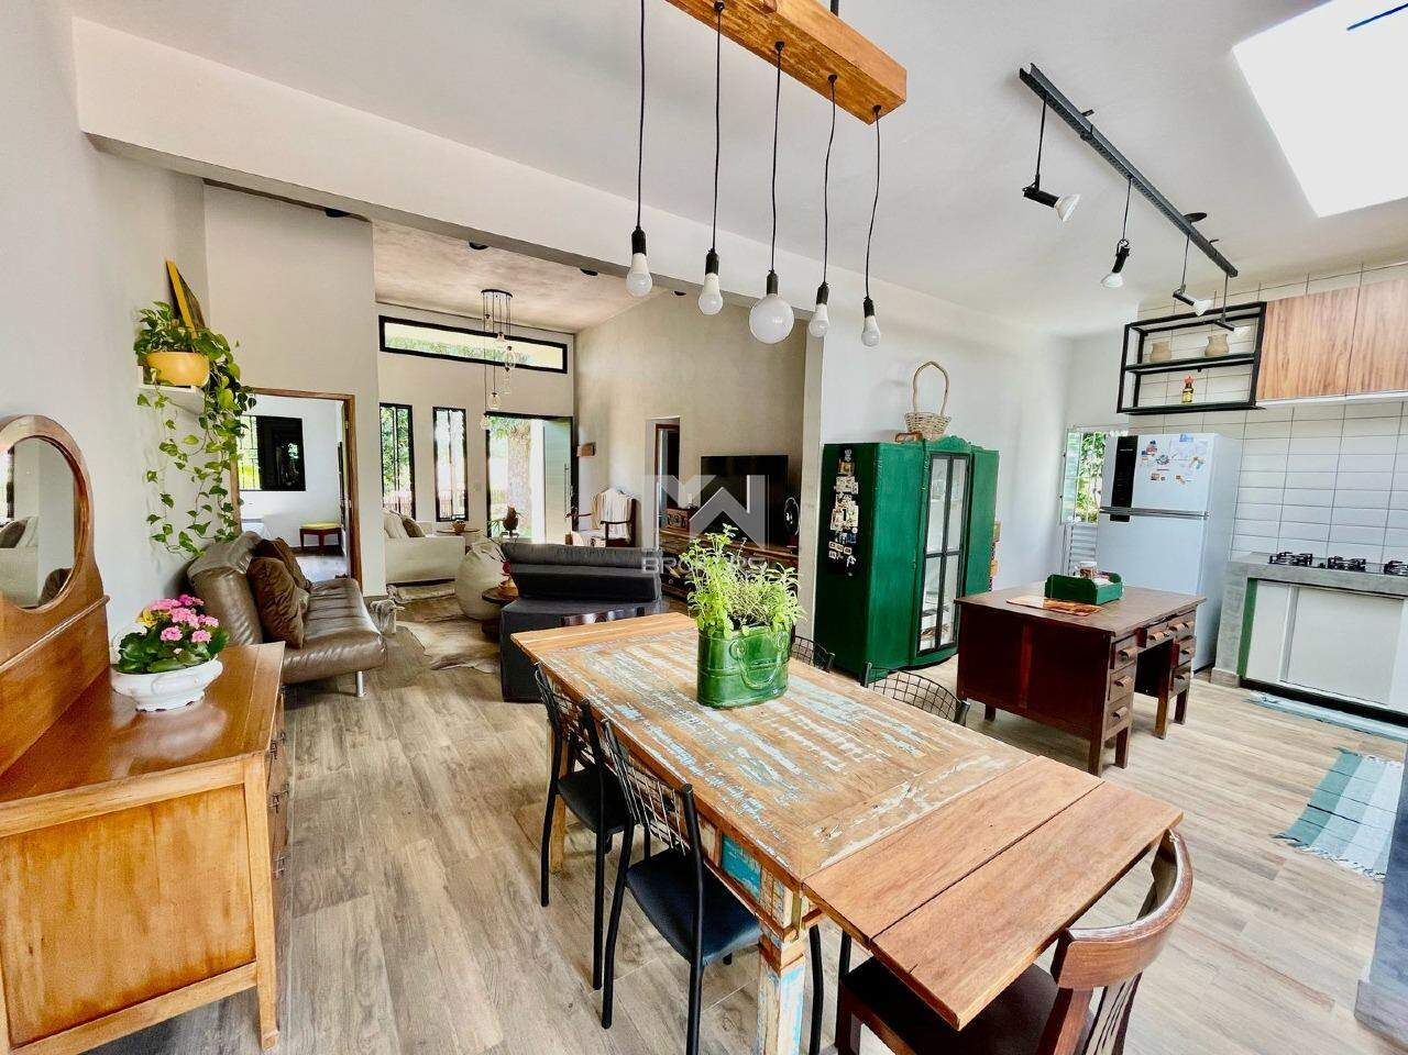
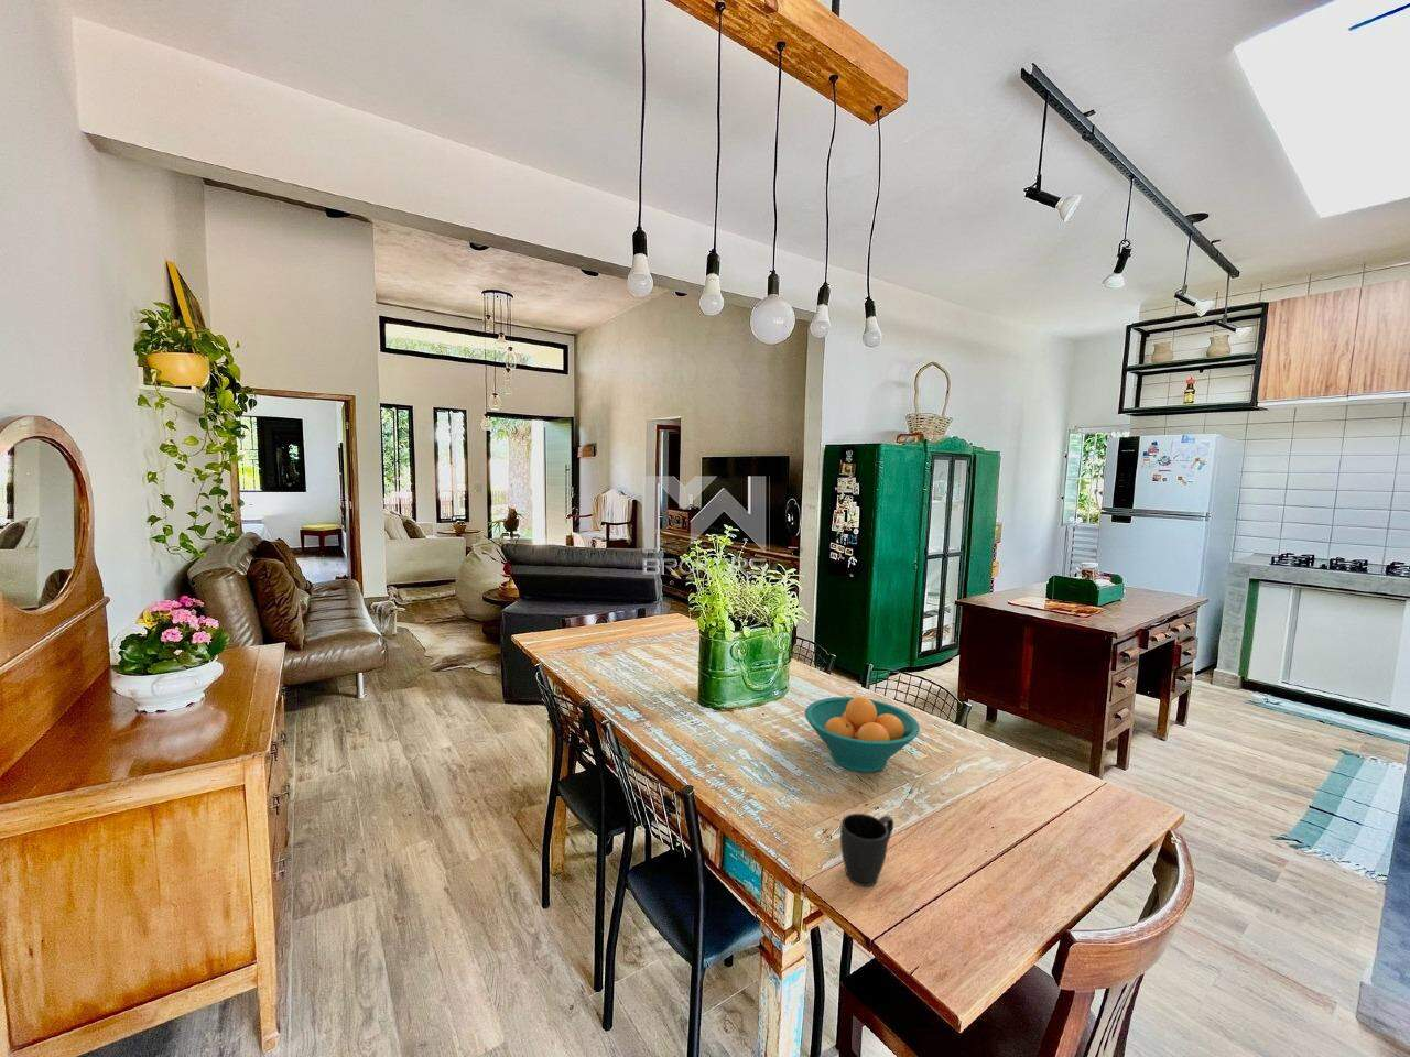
+ mug (869, 847)
+ fruit bowl (860, 728)
